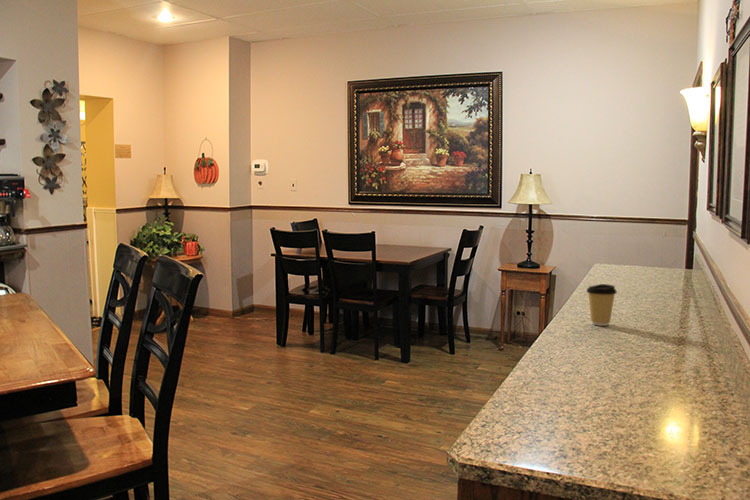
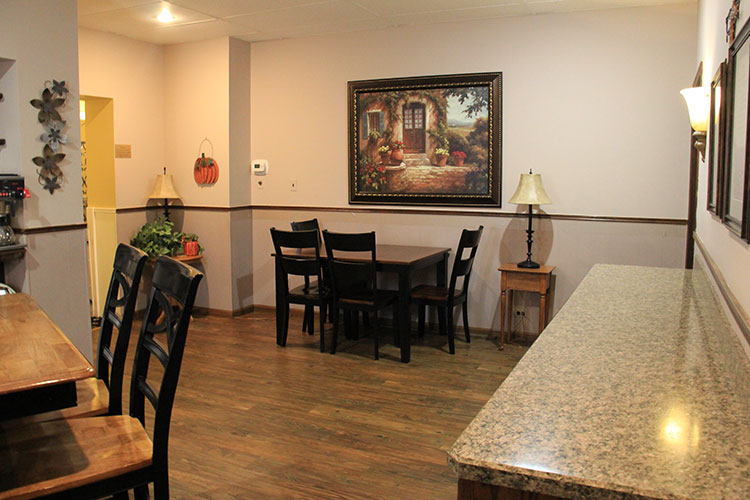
- coffee cup (601, 304)
